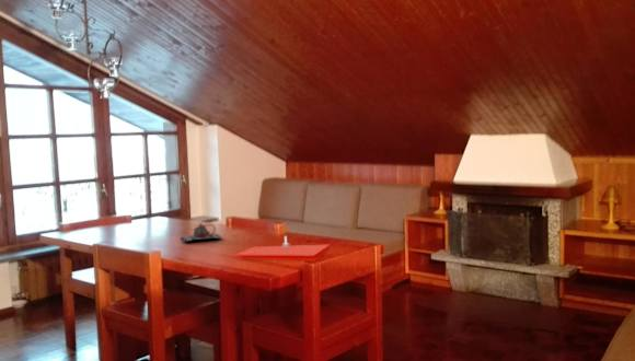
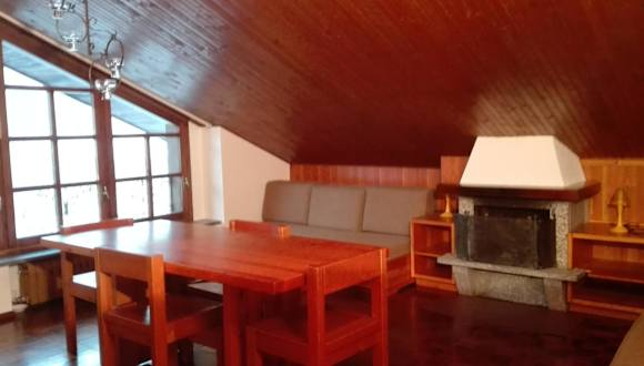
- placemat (286, 242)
- teapot (200, 231)
